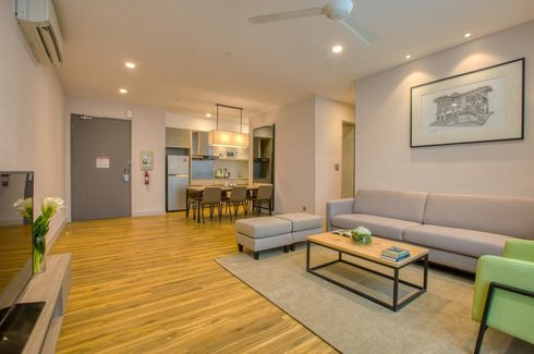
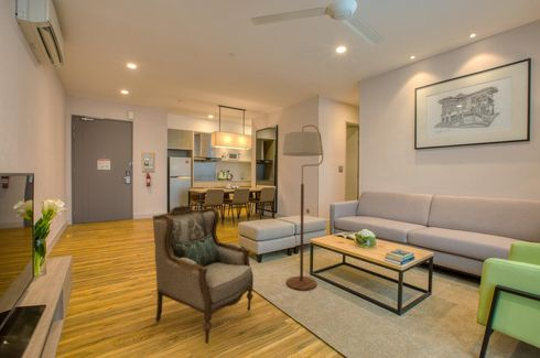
+ armchair (204, 261)
+ floor lamp (303, 205)
